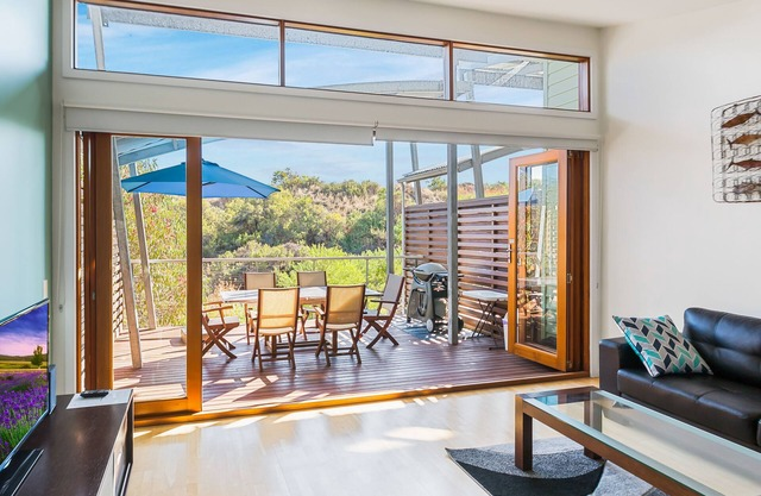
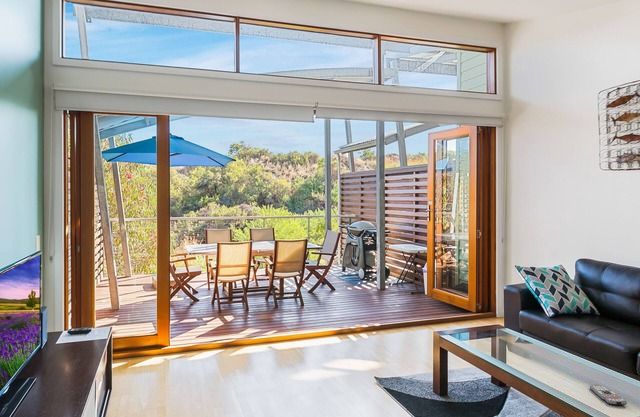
+ remote control (606, 394)
